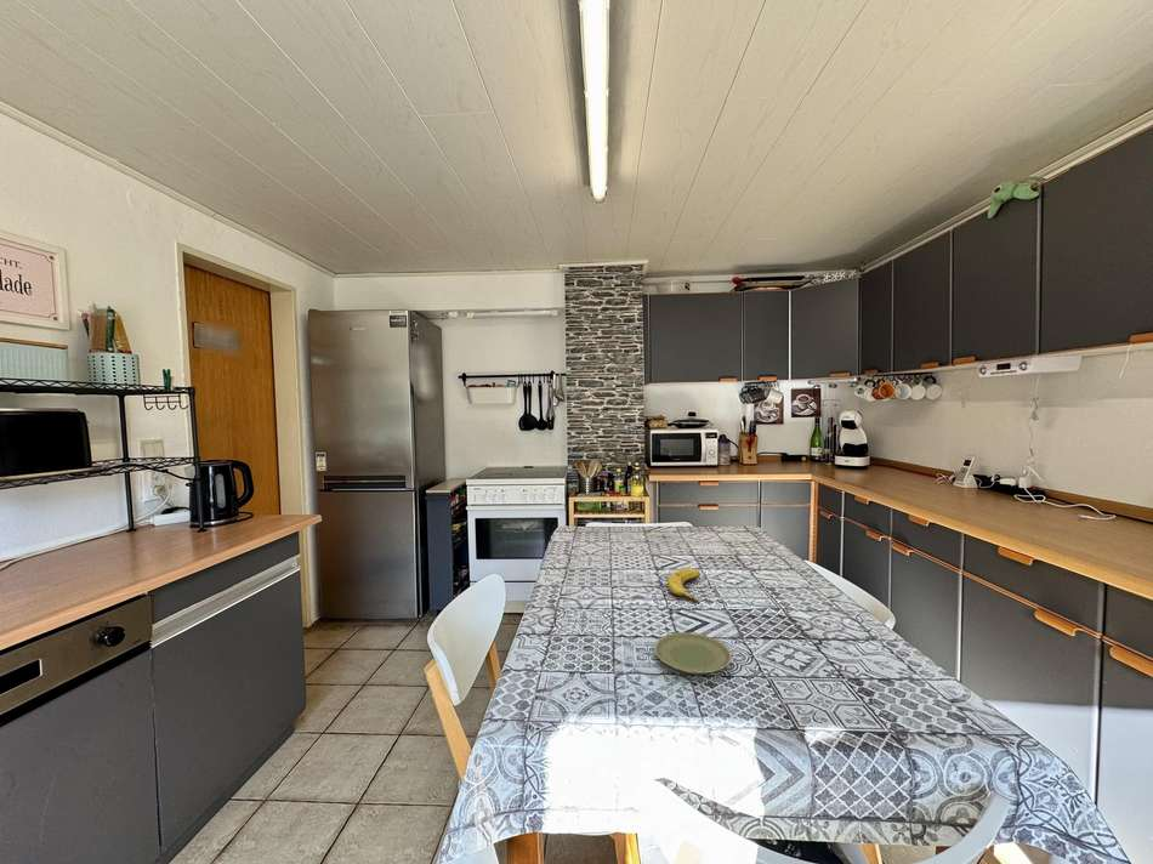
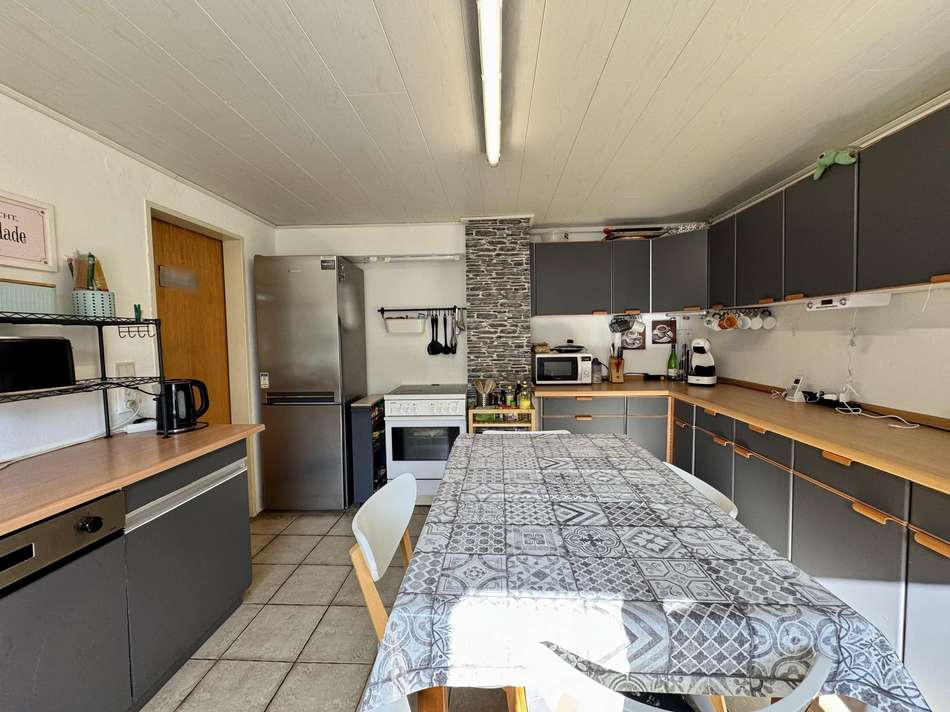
- banana (685, 582)
- plate (692, 655)
